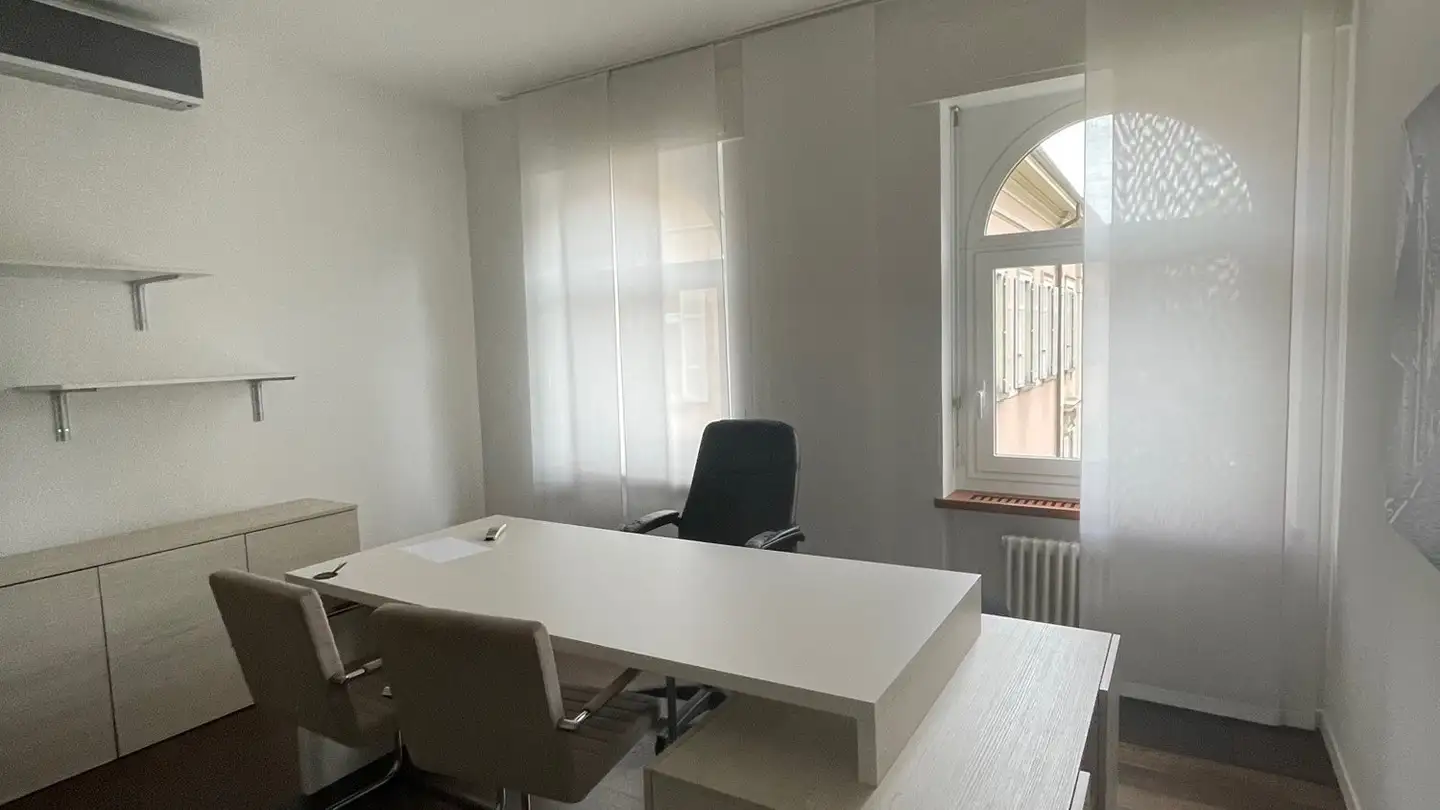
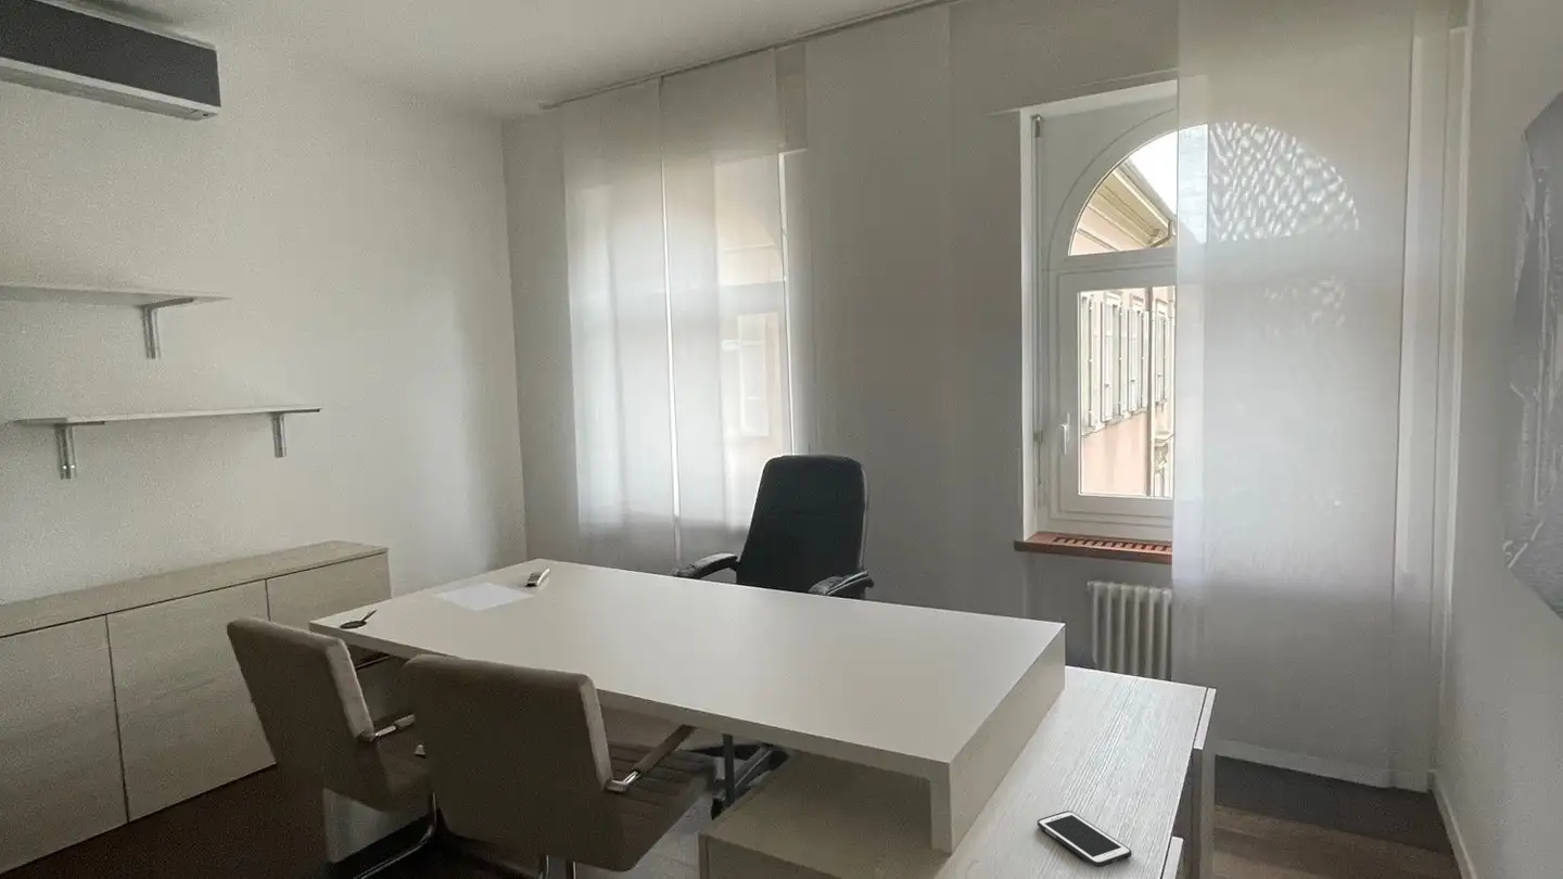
+ cell phone (1082, 838)
